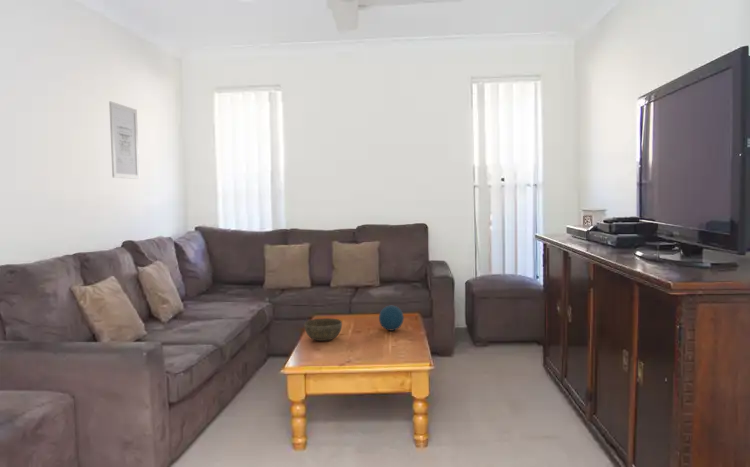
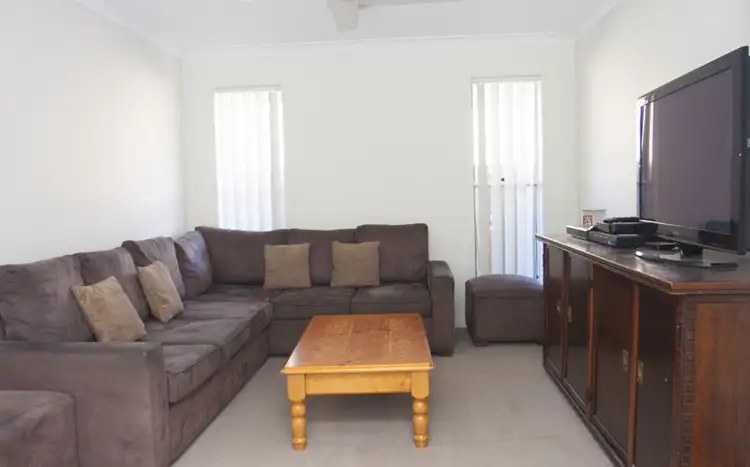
- bowl (323, 330)
- wall art (125, 142)
- decorative orb (391, 317)
